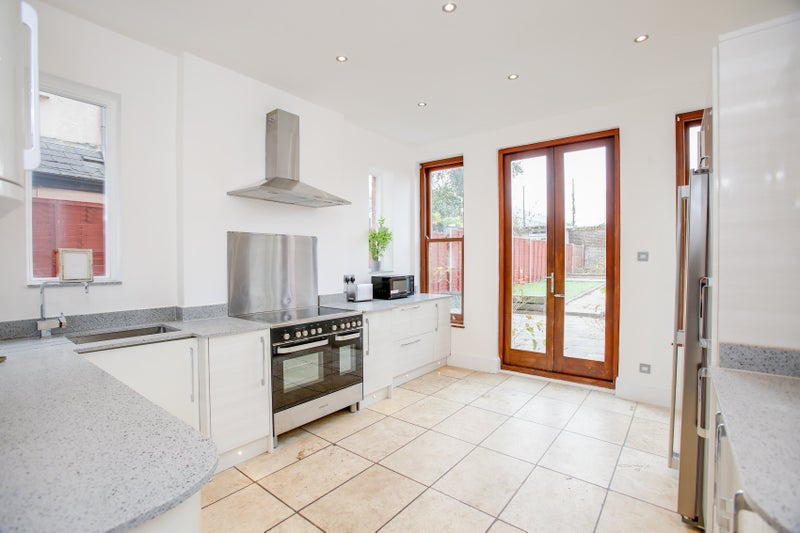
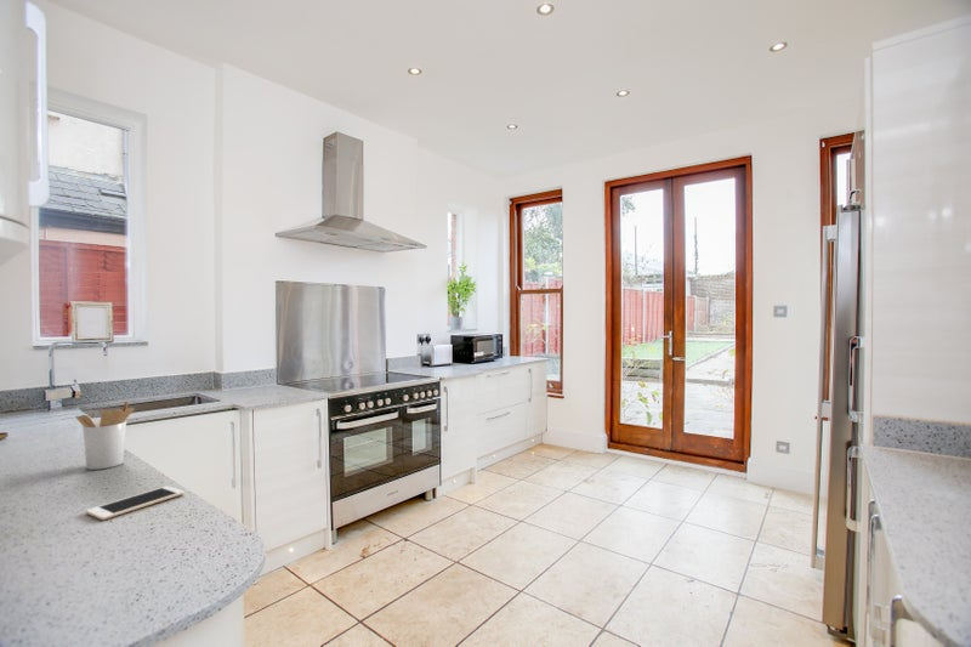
+ utensil holder (109, 435)
+ cell phone (137, 501)
